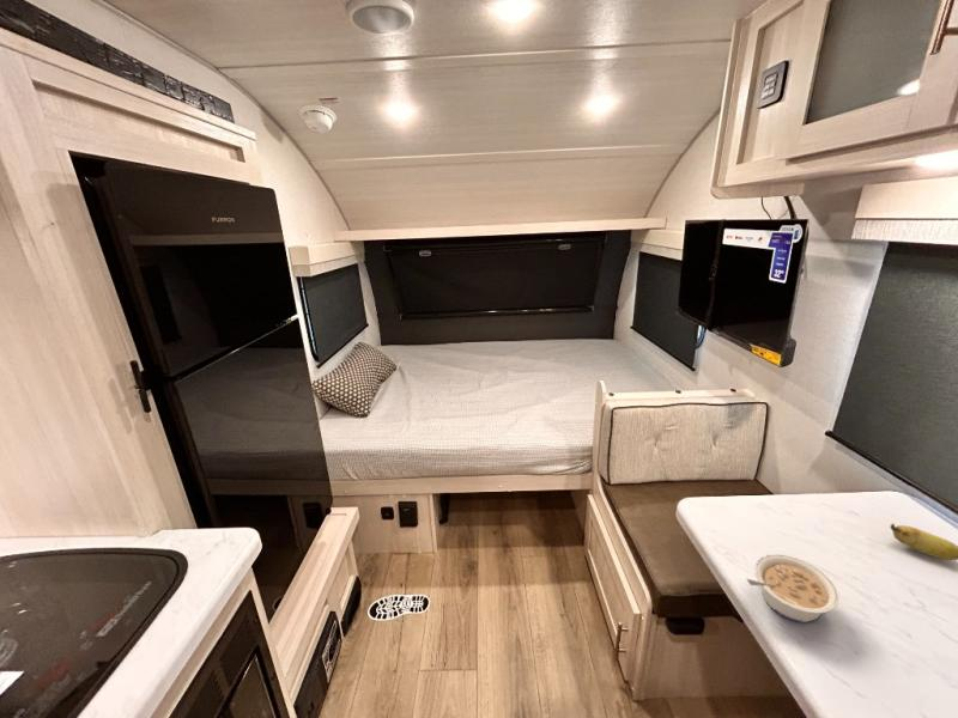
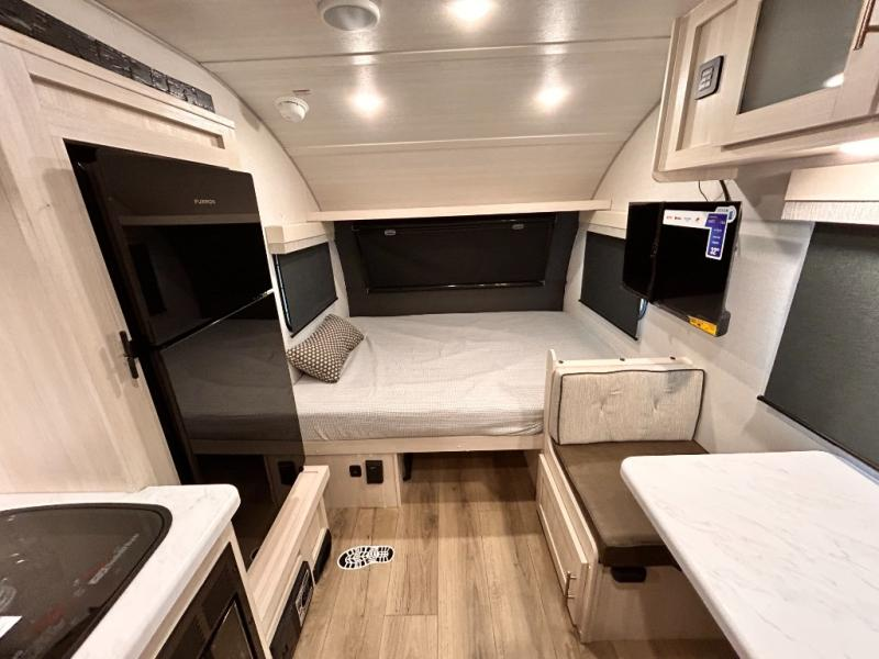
- legume (792, 590)
- banana (927, 543)
